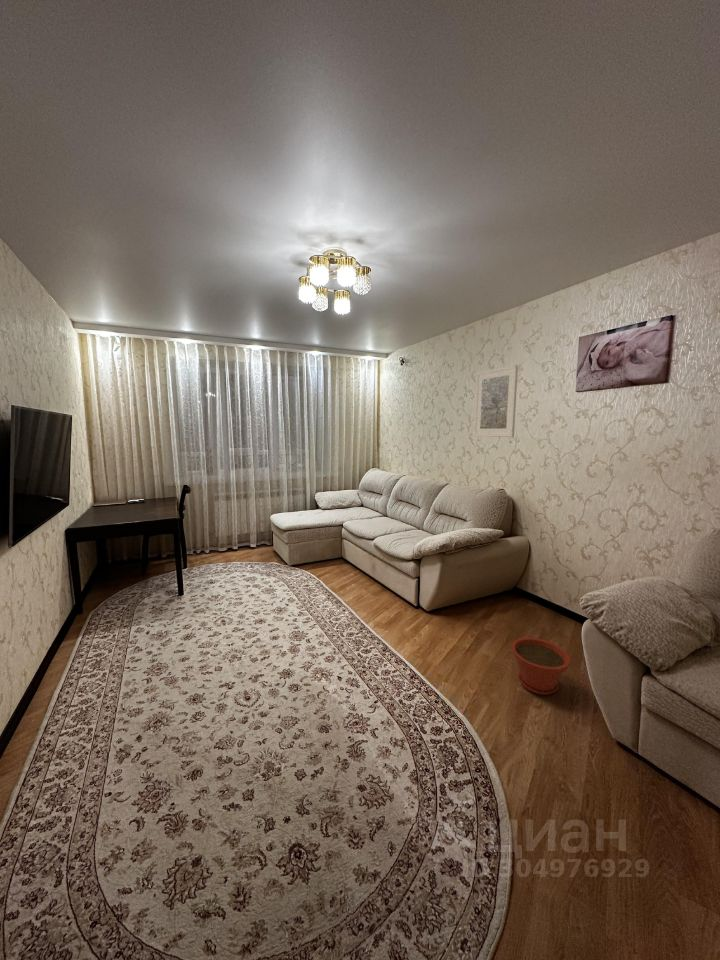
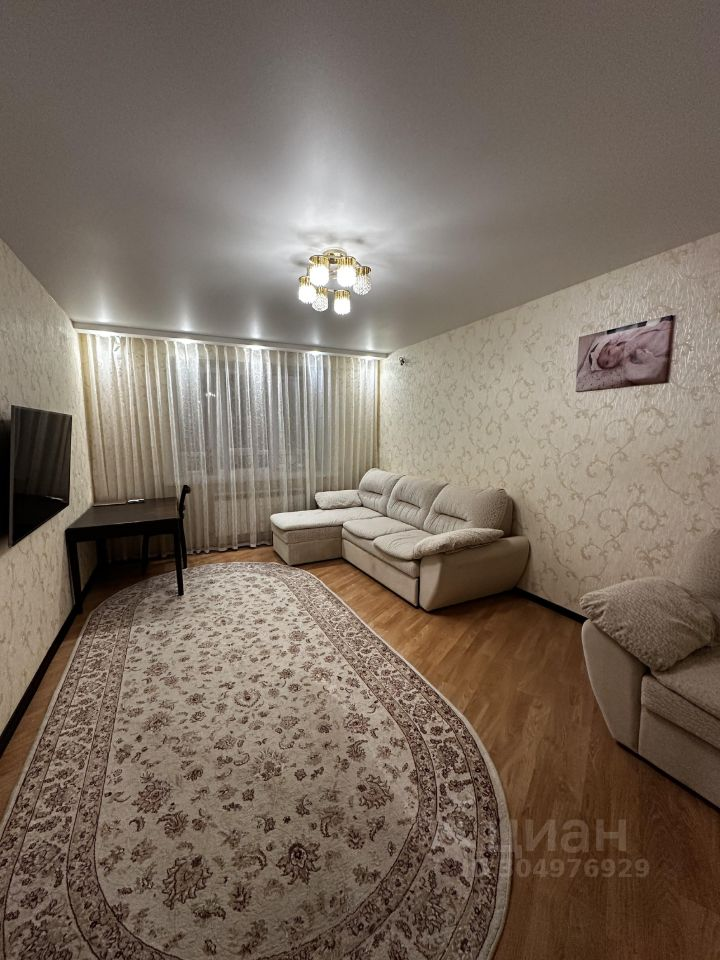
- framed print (494, 403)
- plant pot (538, 668)
